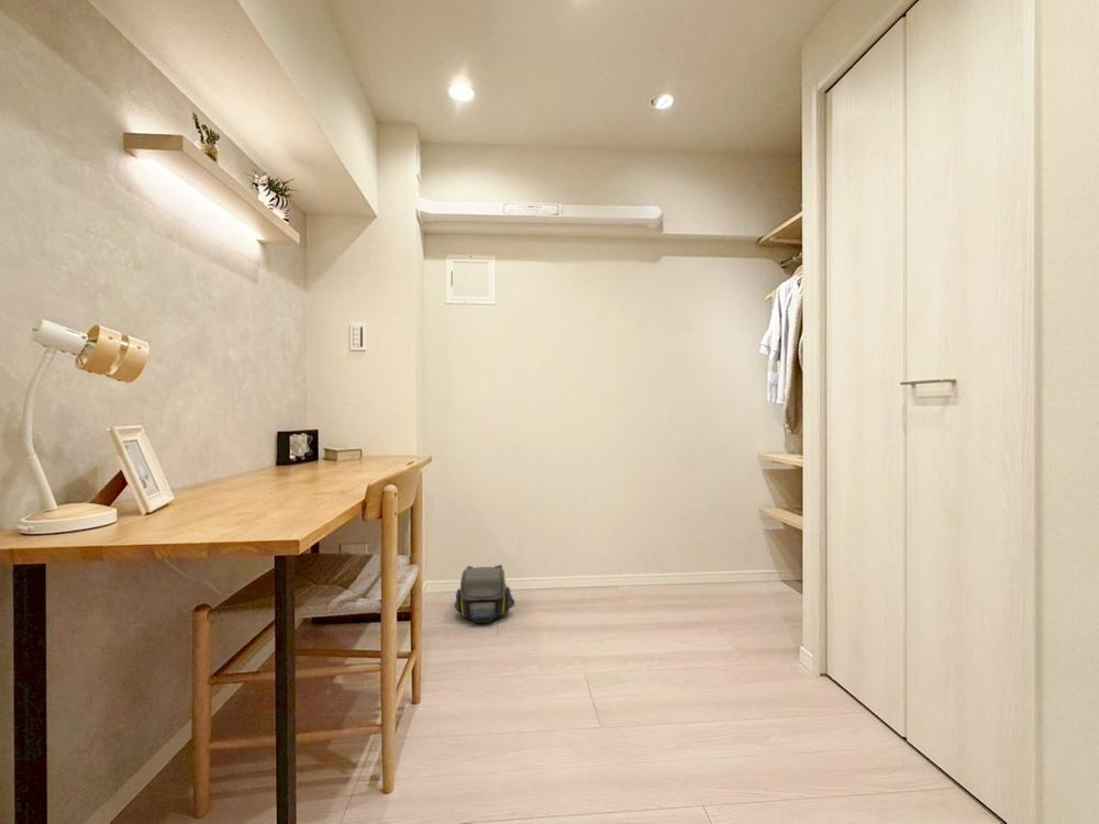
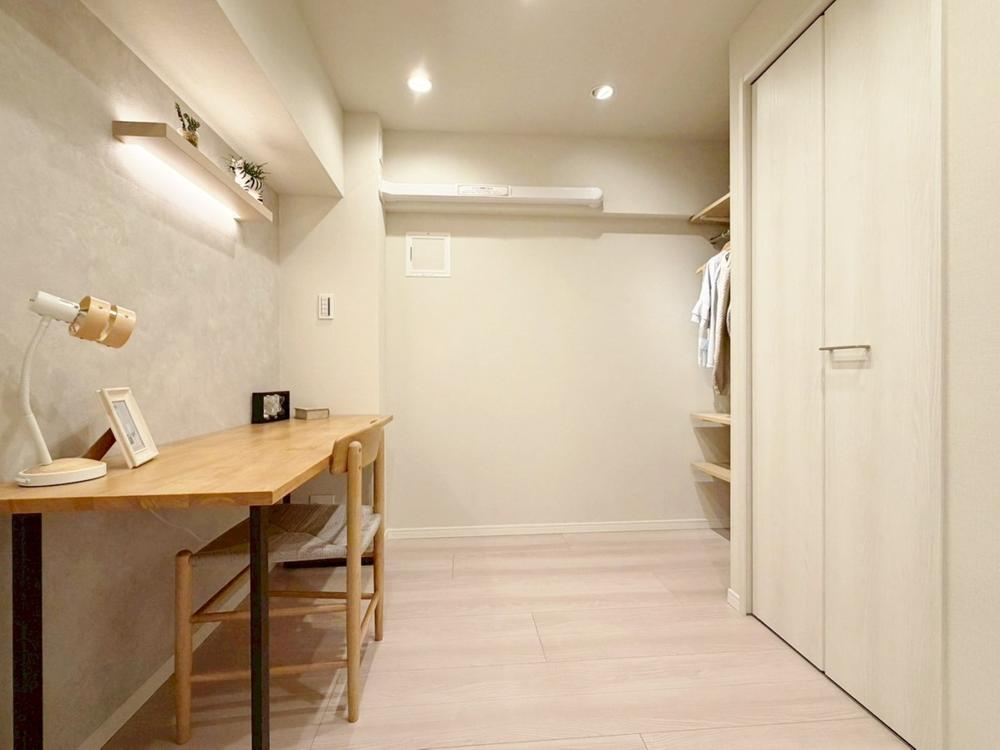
- shoulder bag (484, 589)
